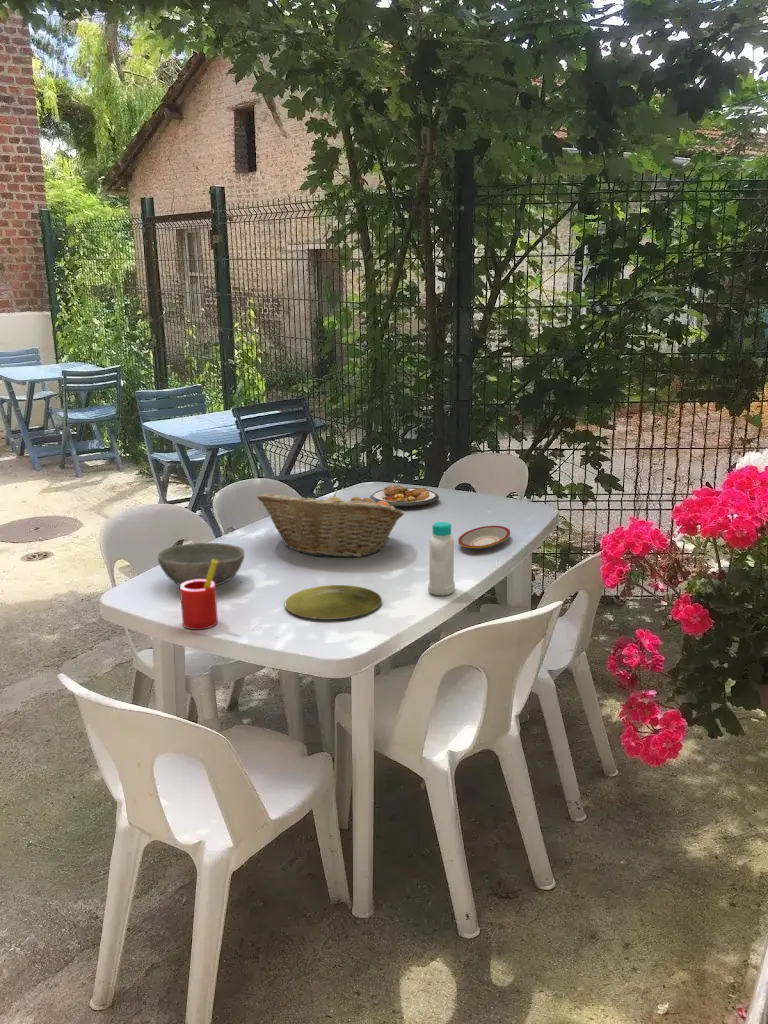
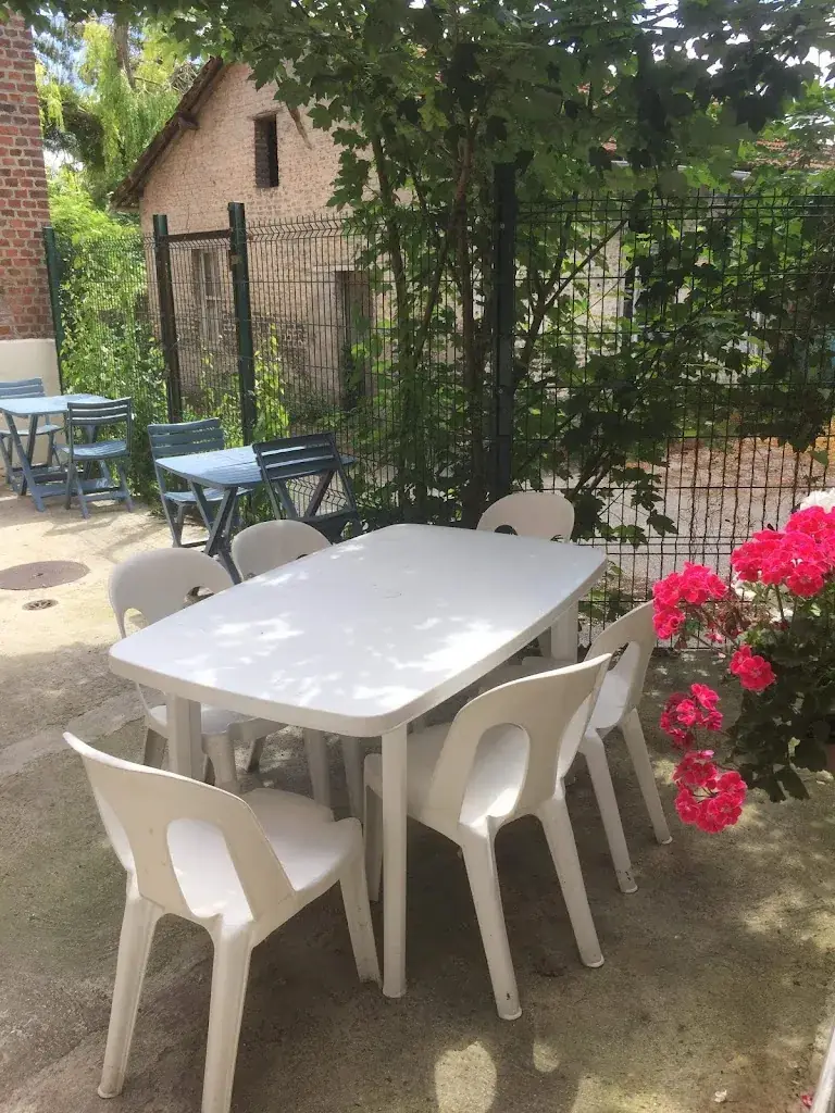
- plate (333, 602)
- bottle (441, 557)
- straw (201, 591)
- fruit basket (330, 516)
- bowl (202, 566)
- plate (484, 539)
- plate (404, 495)
